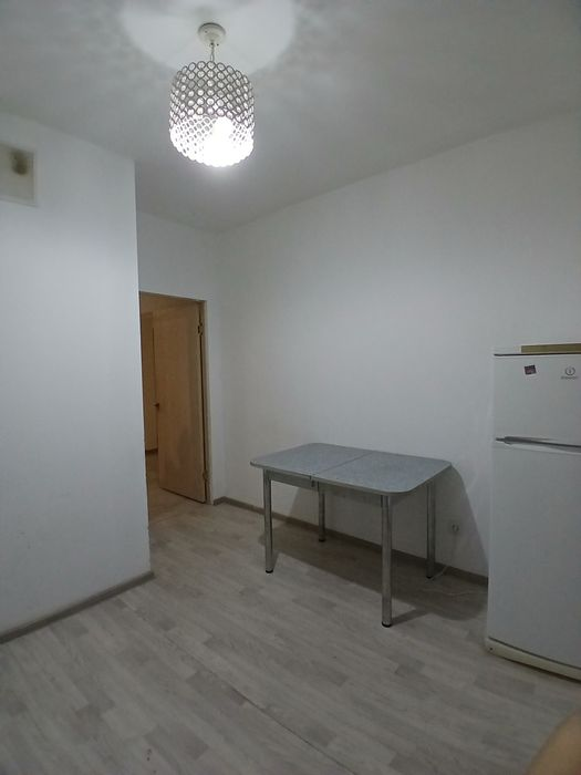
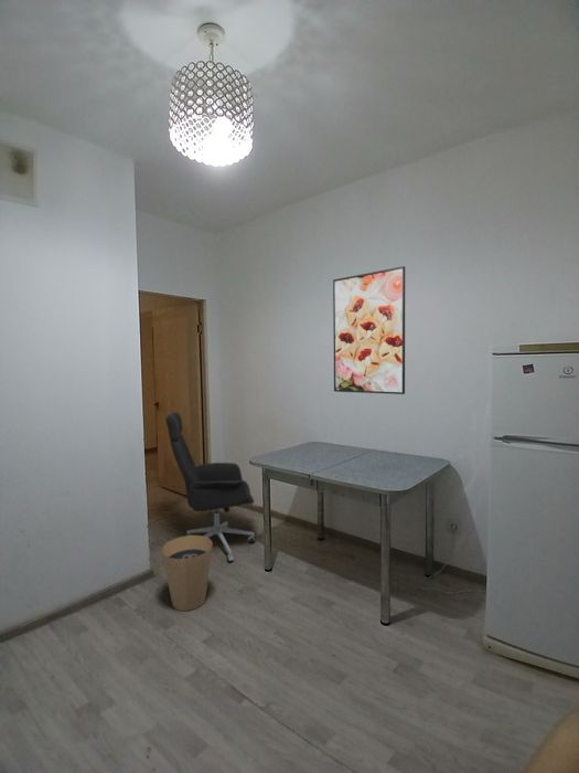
+ trash can (187, 573)
+ office chair (211, 480)
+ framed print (366, 333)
